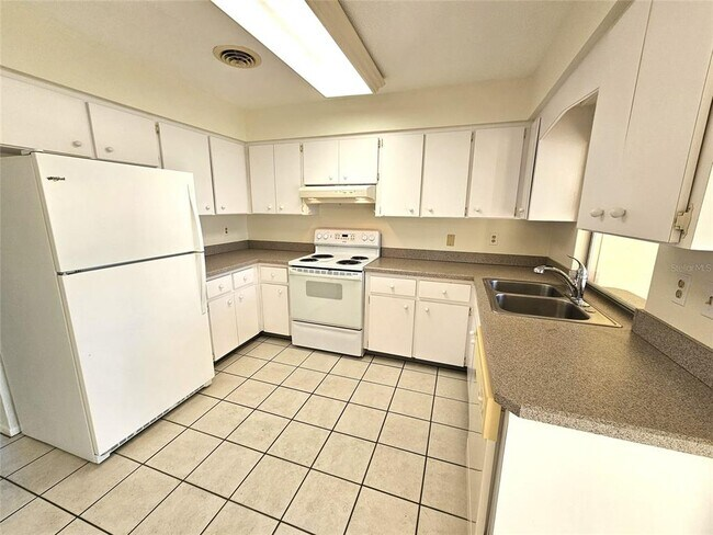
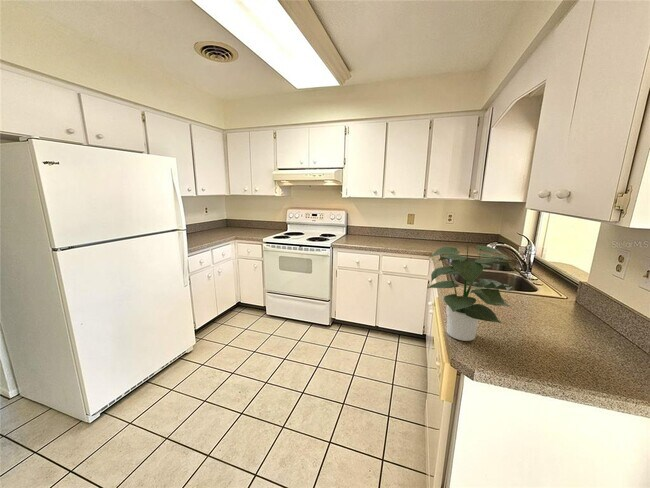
+ potted plant (467, 290)
